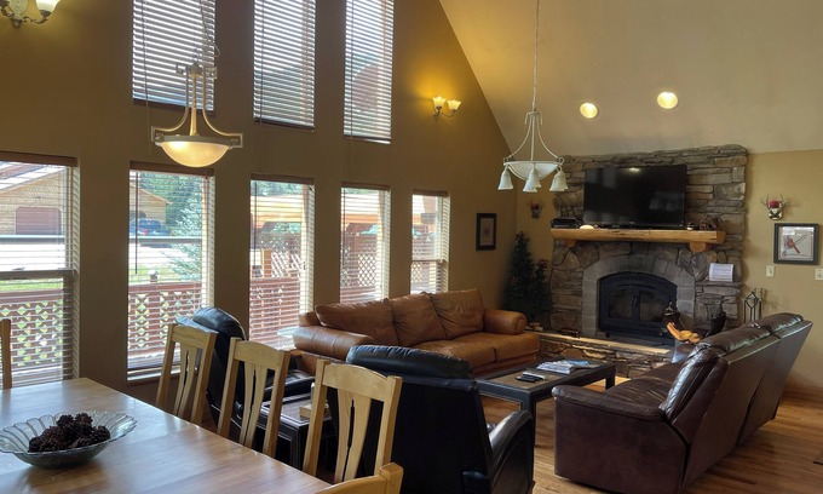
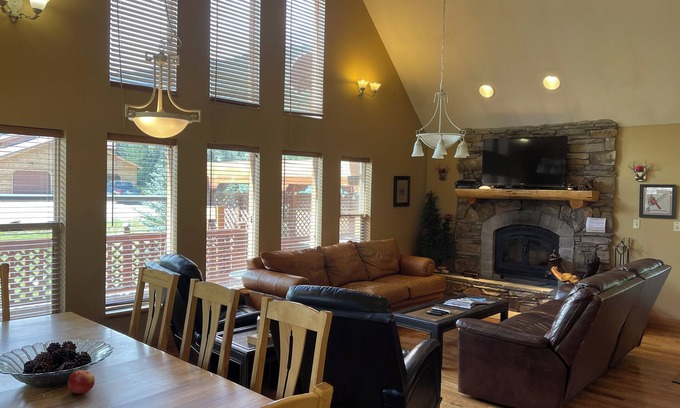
+ fruit (81, 380)
